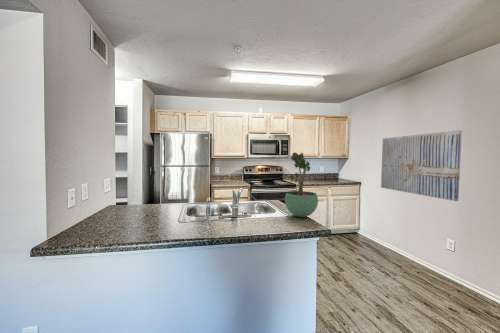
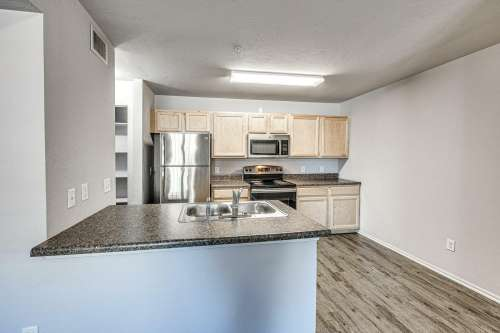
- potted plant (302, 184)
- wall art (413, 164)
